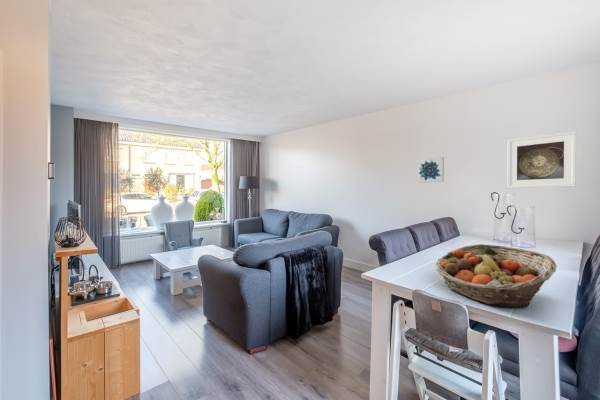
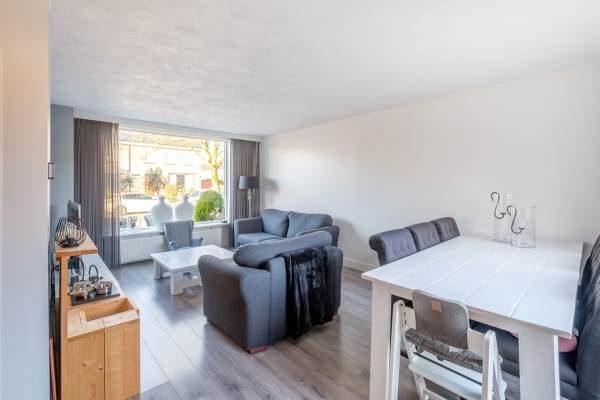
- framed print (539, 161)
- wall art (430, 170)
- fruit basket (488, 271)
